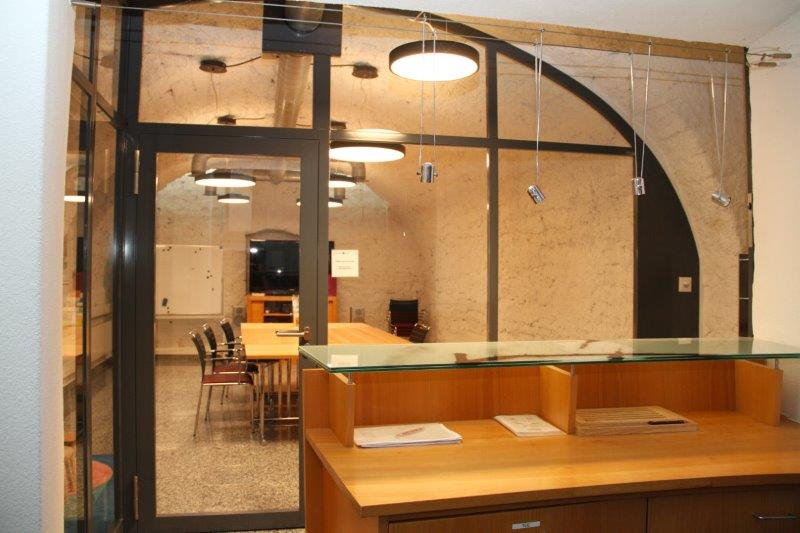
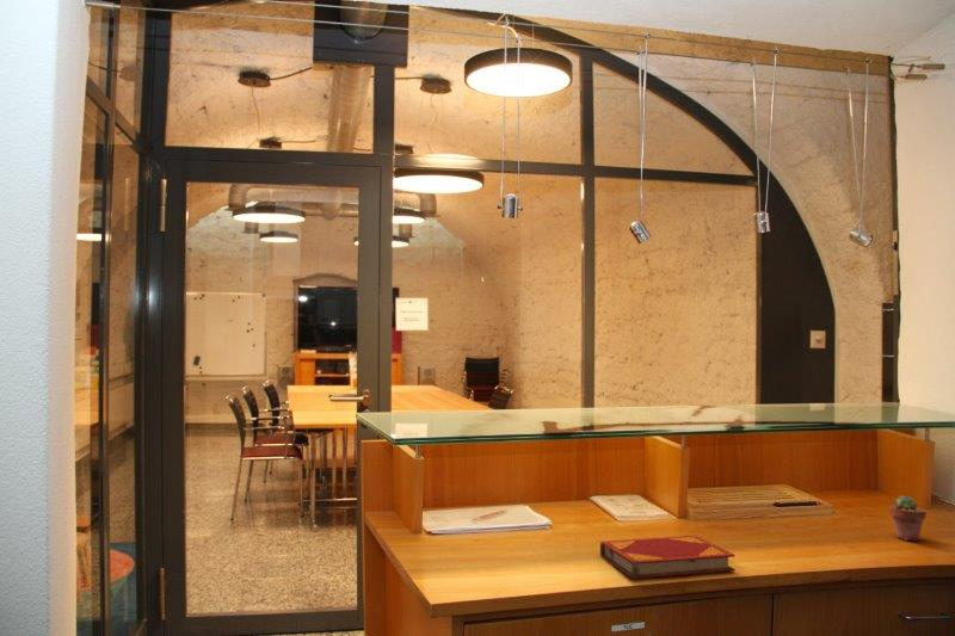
+ potted succulent (907, 517)
+ hardback book (665, 555)
